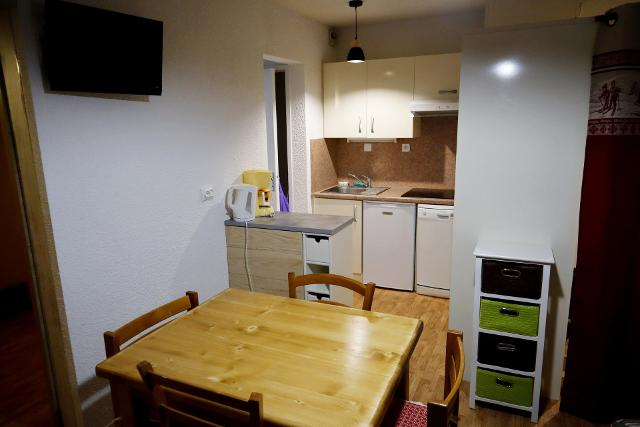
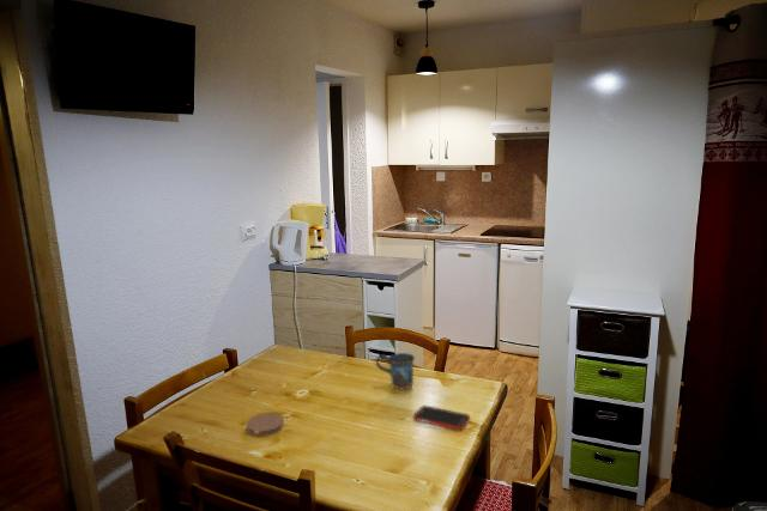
+ cell phone (441, 416)
+ mug (397, 370)
+ coaster (265, 424)
